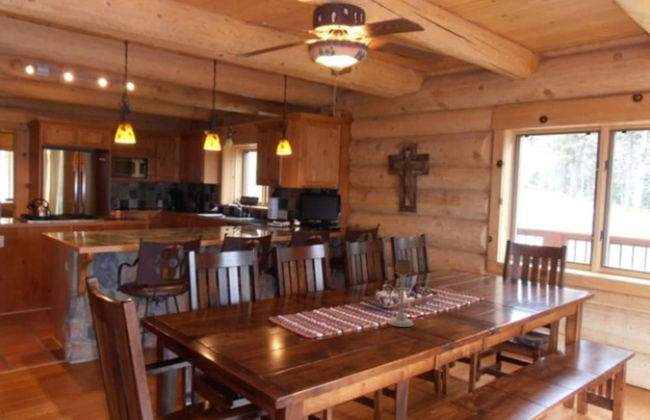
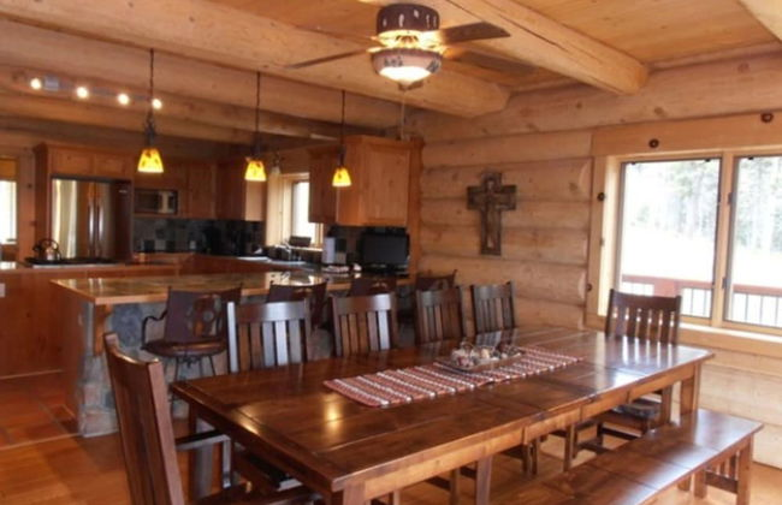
- candle holder (402, 292)
